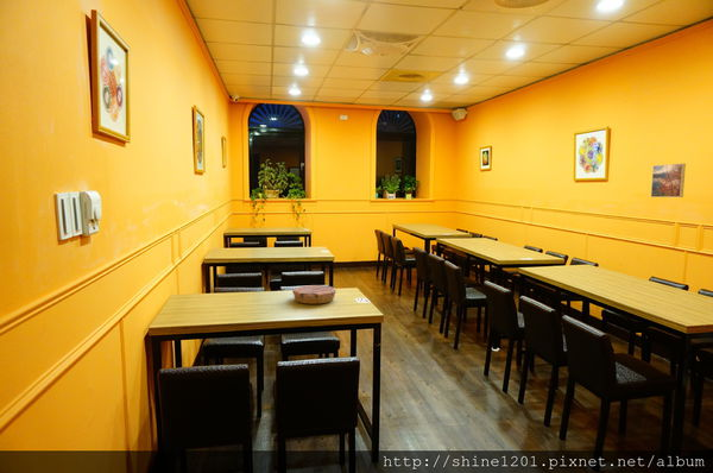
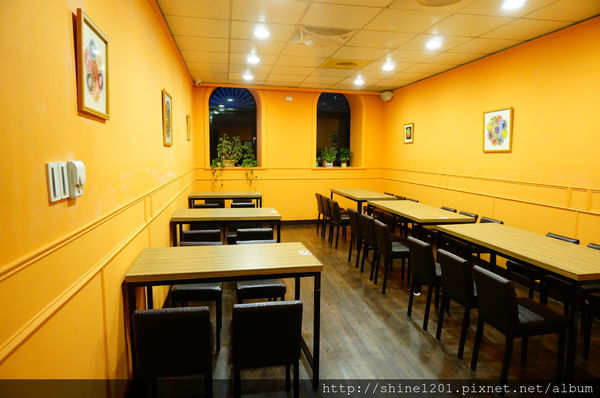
- plate (314, 294)
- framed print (667, 181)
